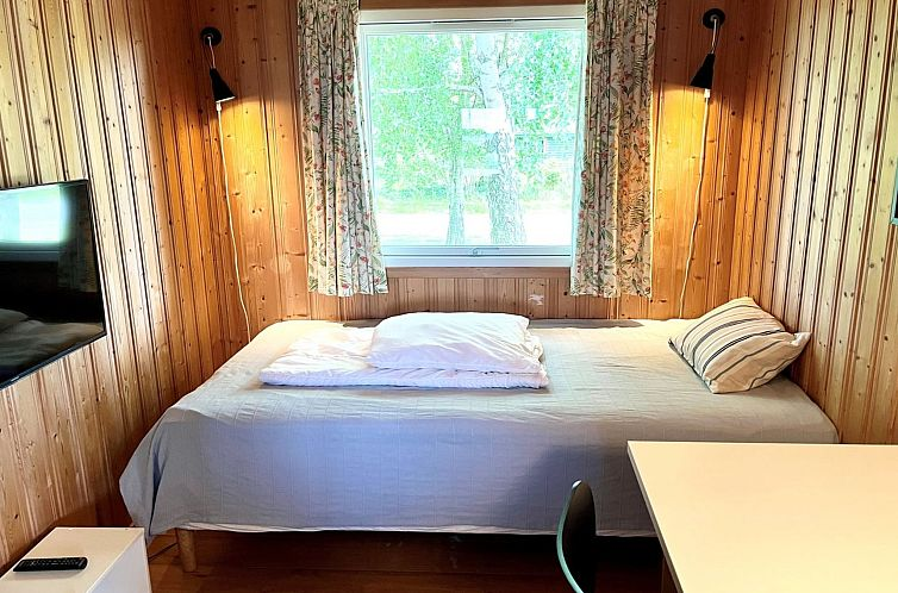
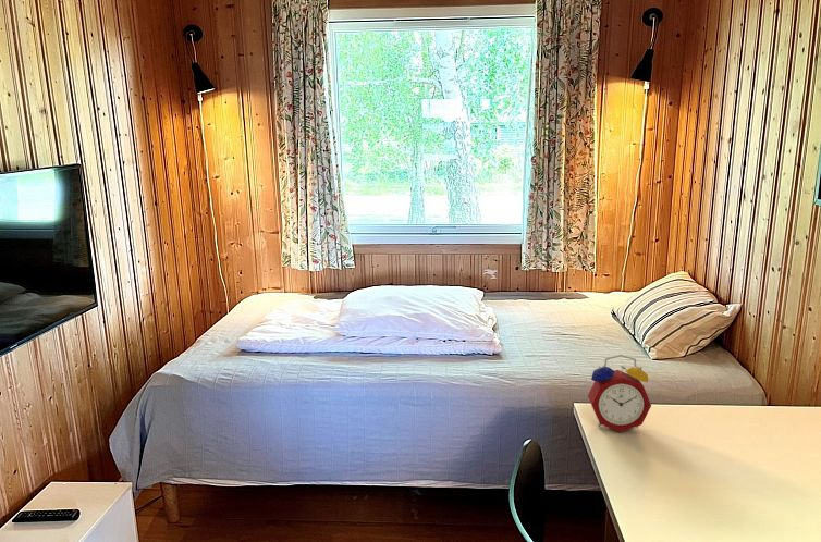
+ alarm clock (617, 390)
